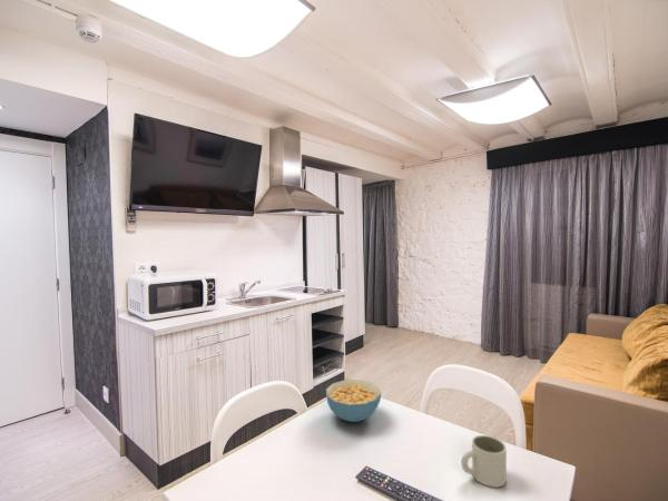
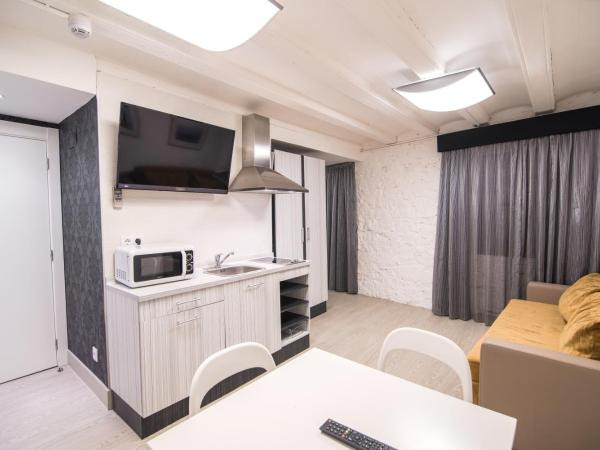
- mug (482, 460)
- cereal bowl (353, 404)
